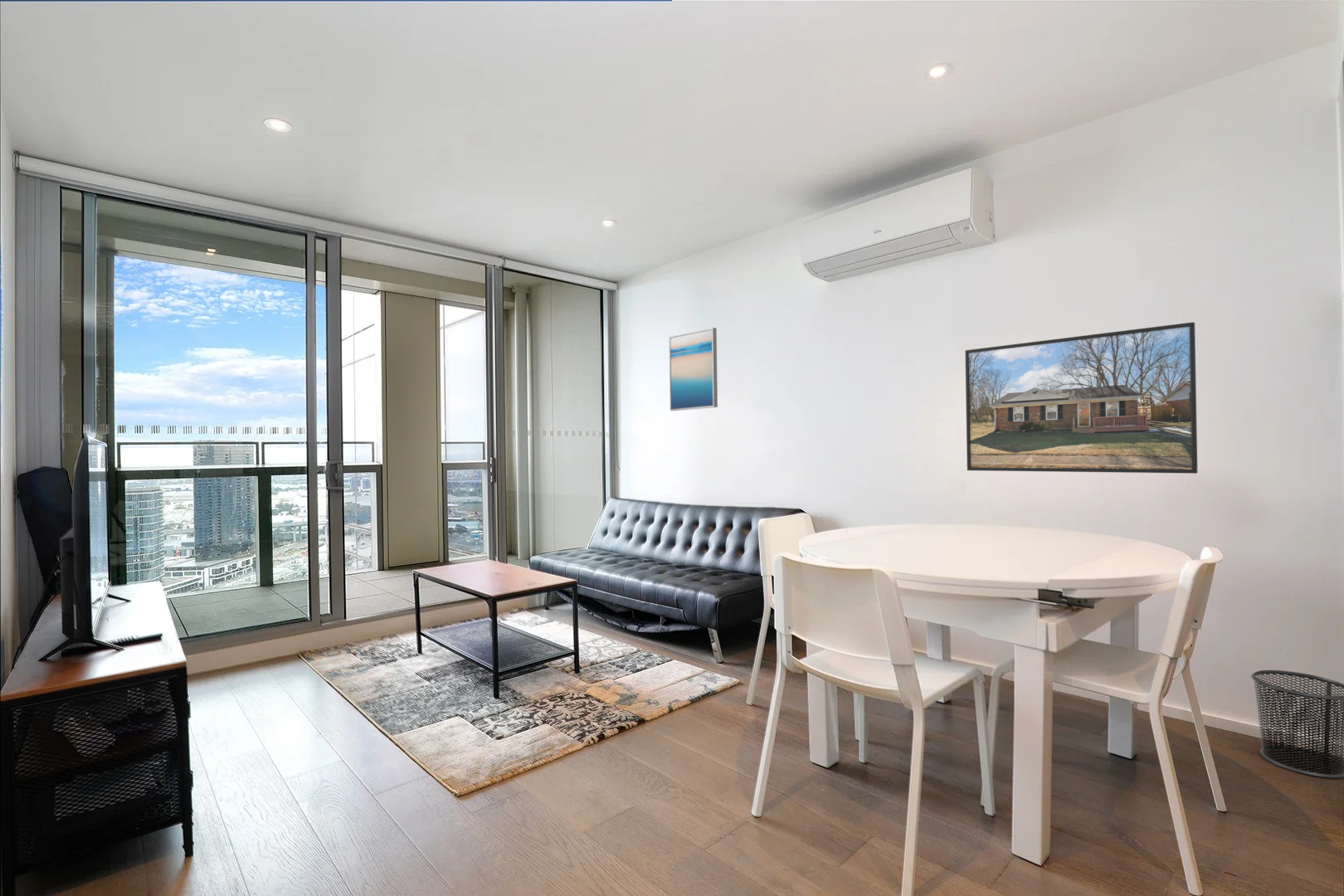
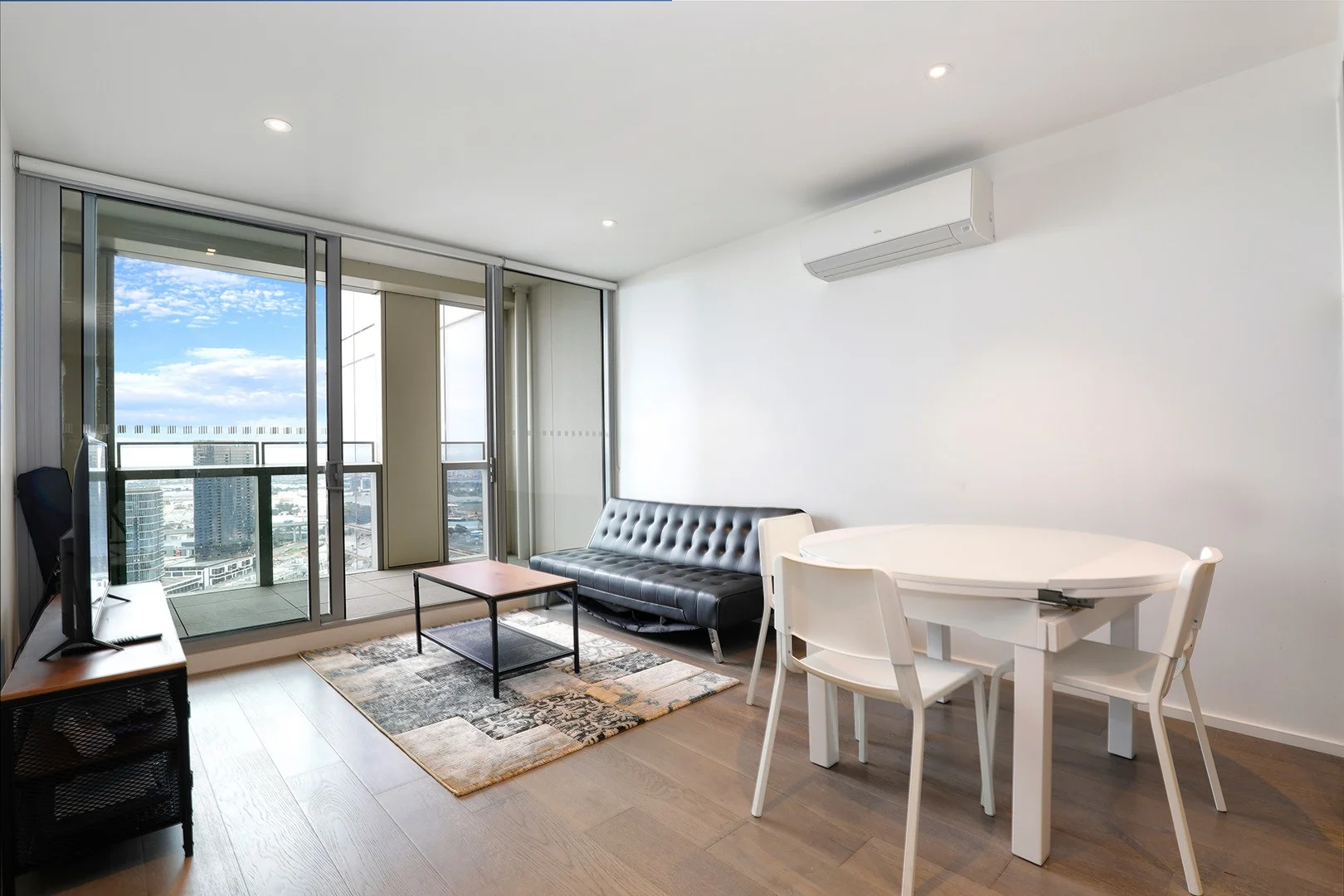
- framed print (1068, 404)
- wall art (692, 370)
- waste bin (1302, 722)
